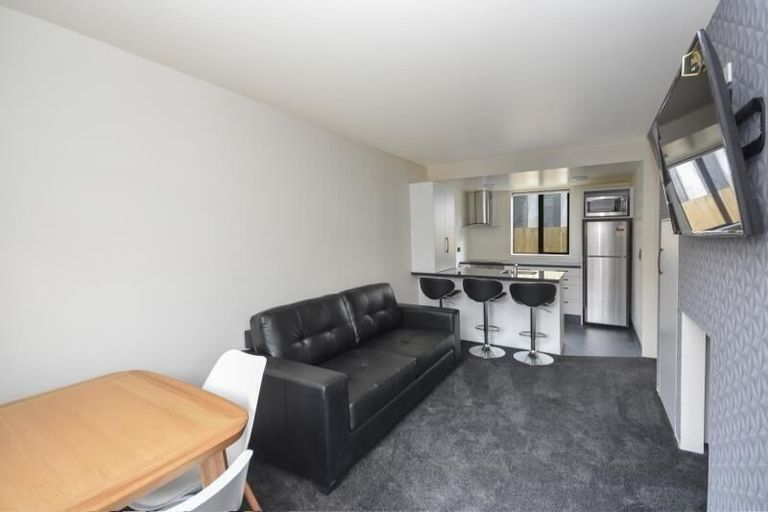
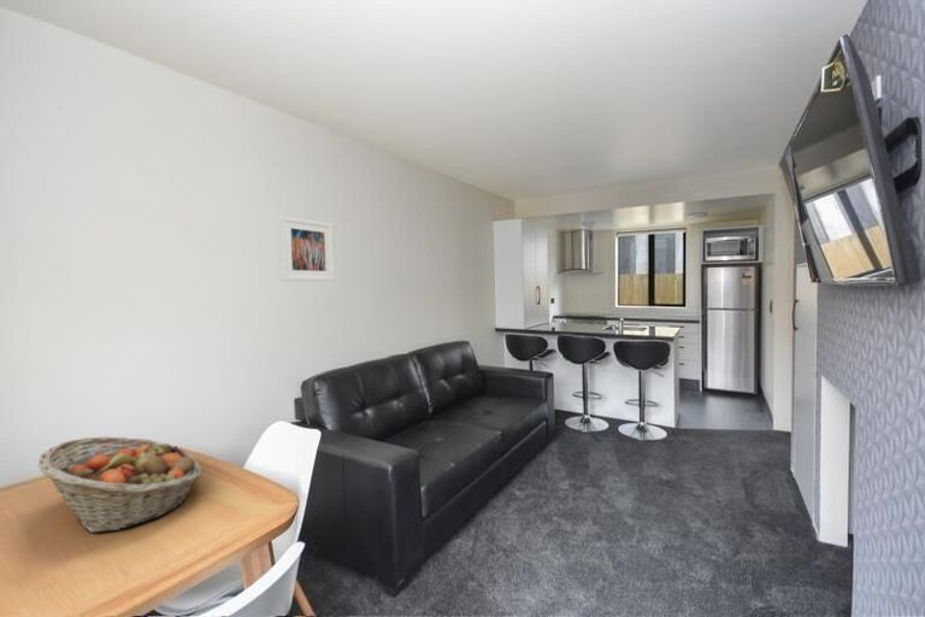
+ fruit basket (126, 472)
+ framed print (308, 249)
